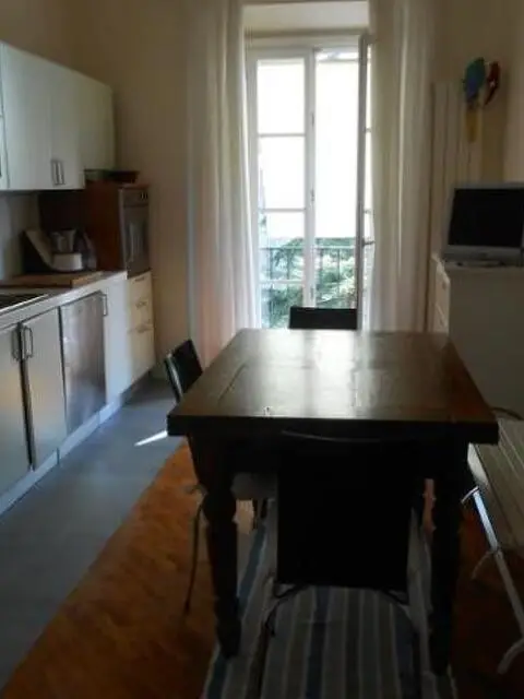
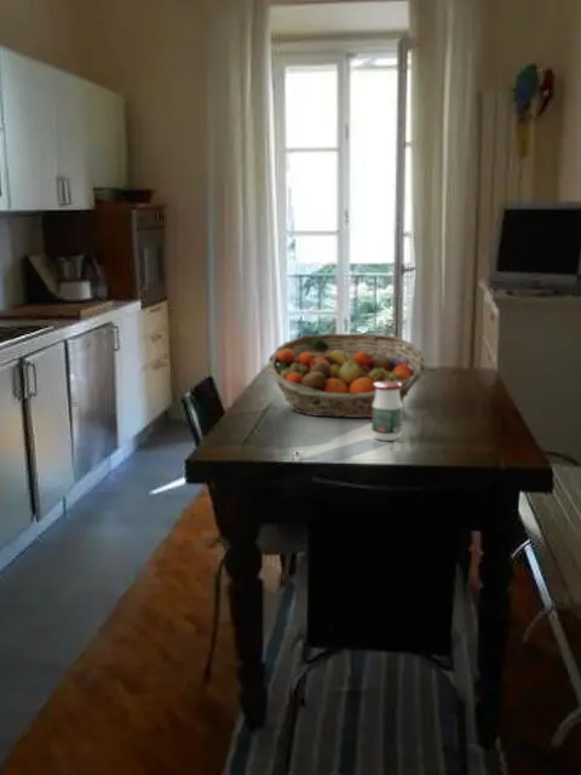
+ jar (386, 411)
+ fruit basket (345, 374)
